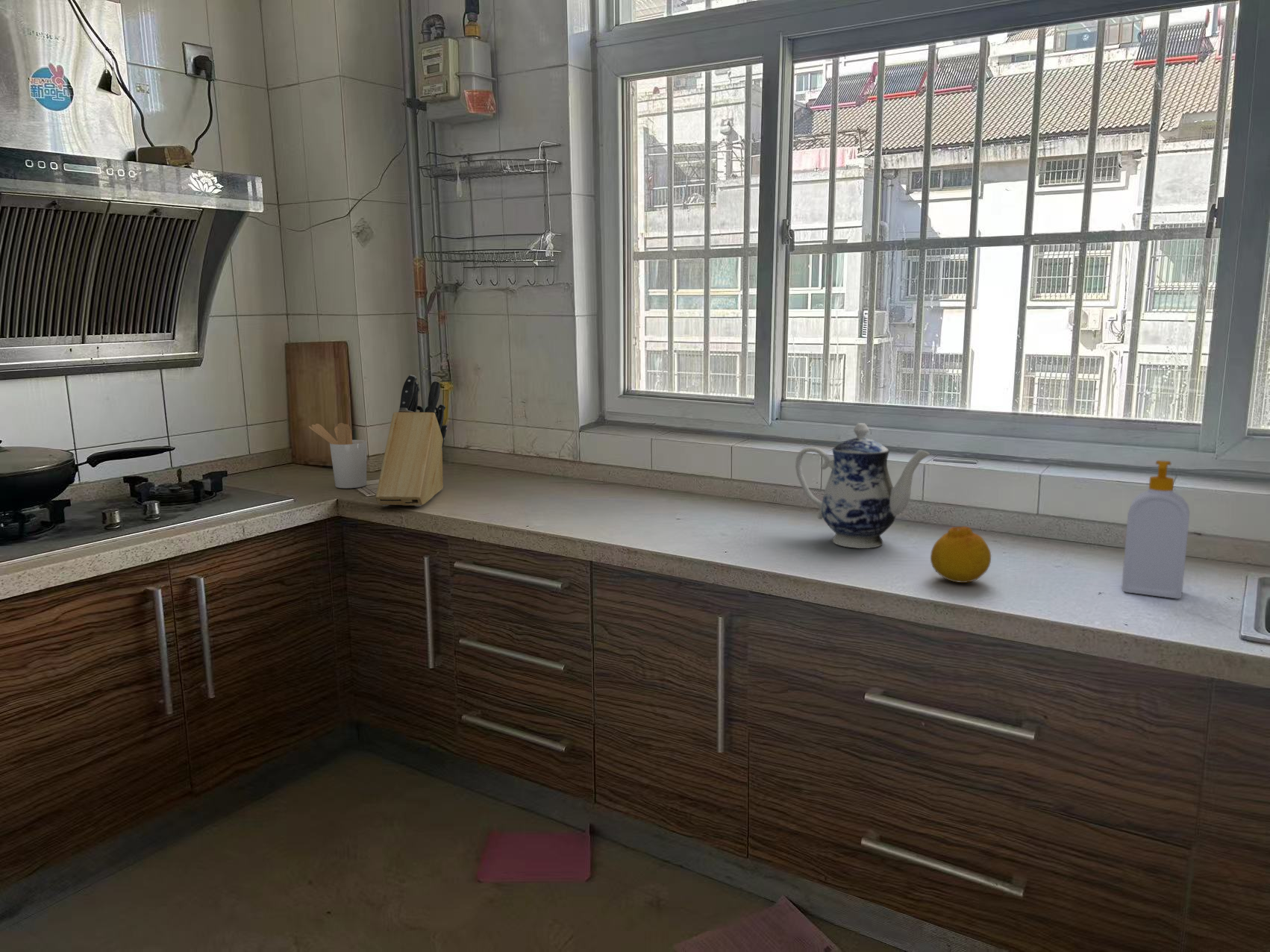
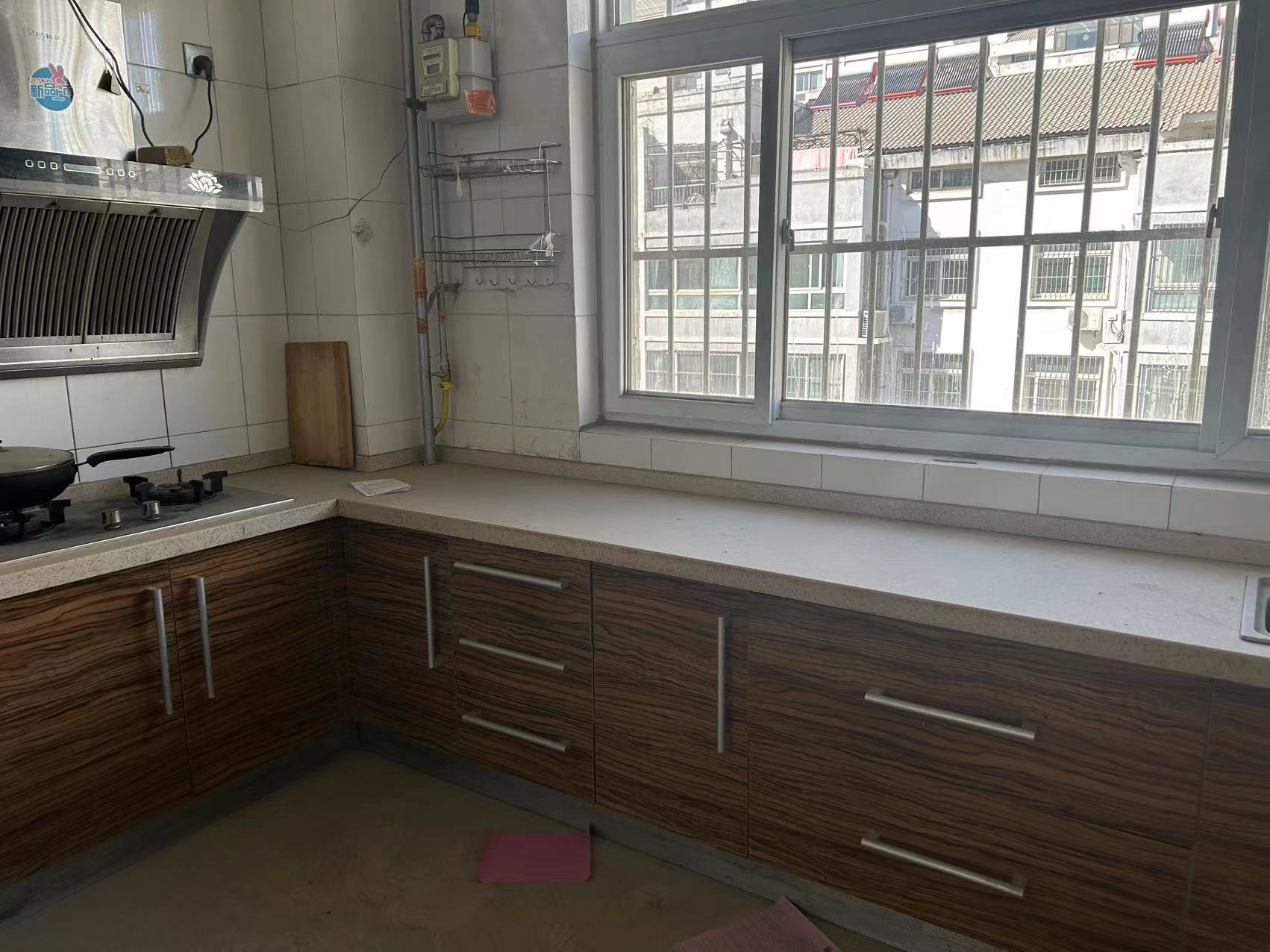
- knife block (413, 436)
- utensil holder (339, 454)
- soap bottle (1157, 527)
- fruit (960, 554)
- teapot (860, 483)
